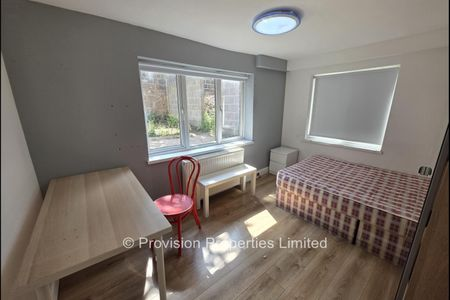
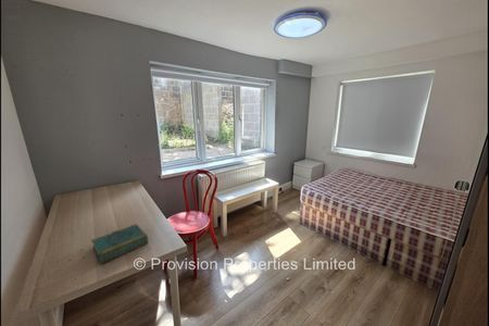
+ book (121, 240)
